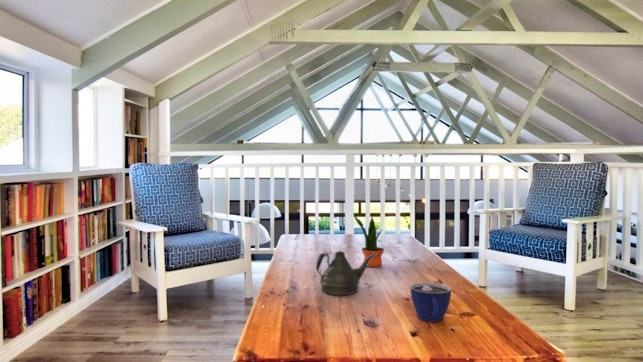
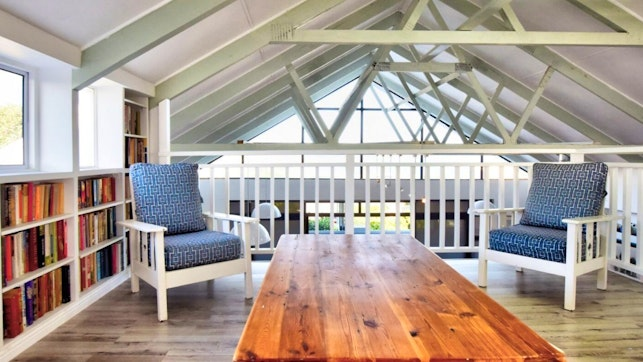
- cup (431, 304)
- teapot (347, 270)
- potted plant (368, 239)
